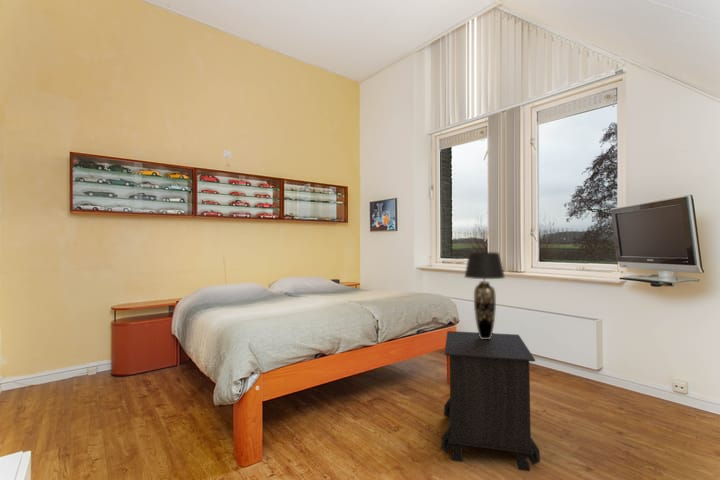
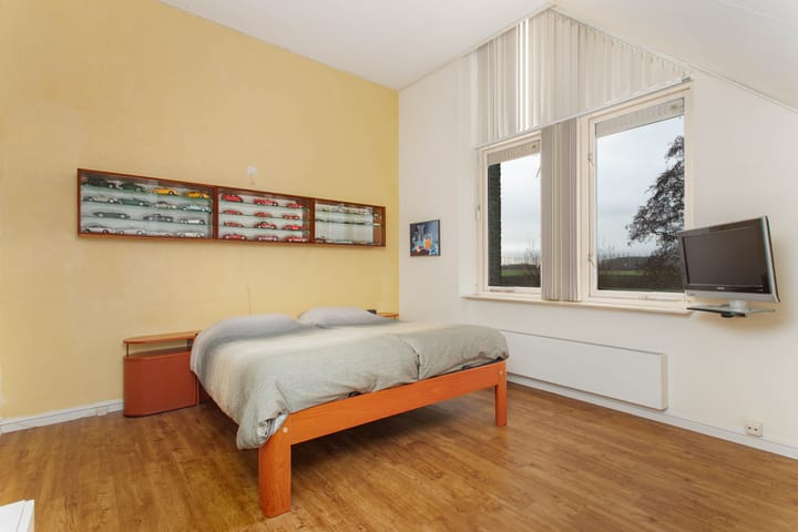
- nightstand (485, 392)
- table lamp (484, 295)
